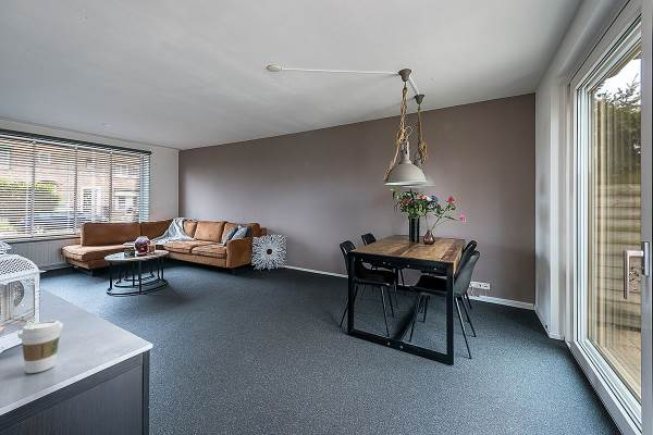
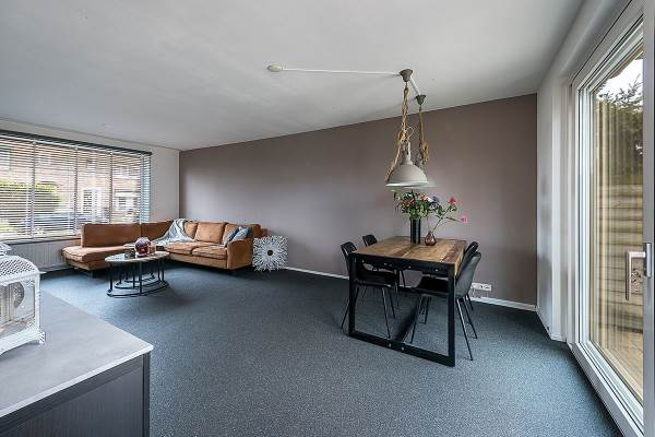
- coffee cup (40, 345)
